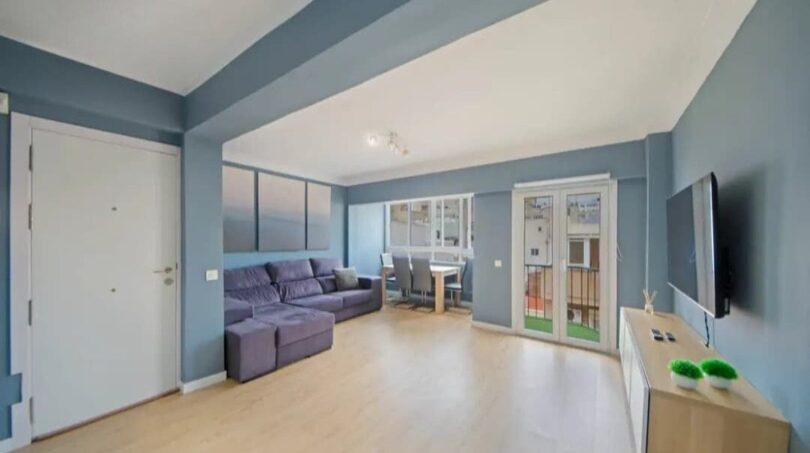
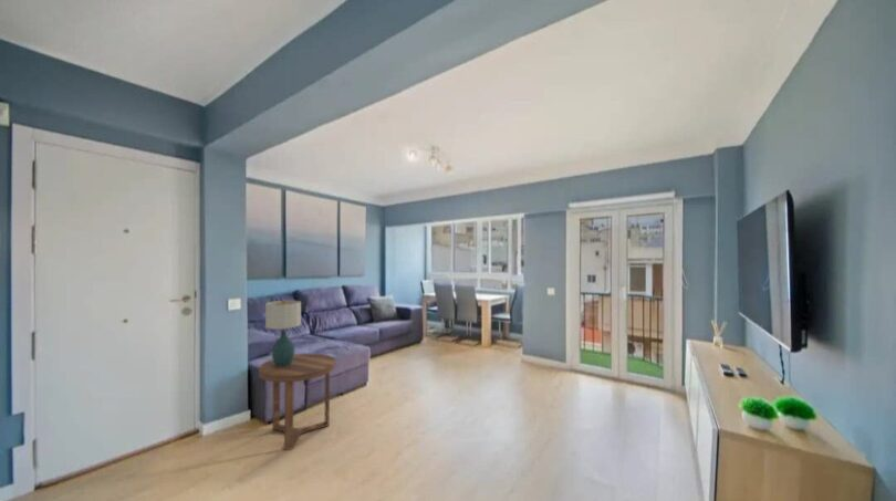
+ table lamp (283, 332)
+ side table (292, 398)
